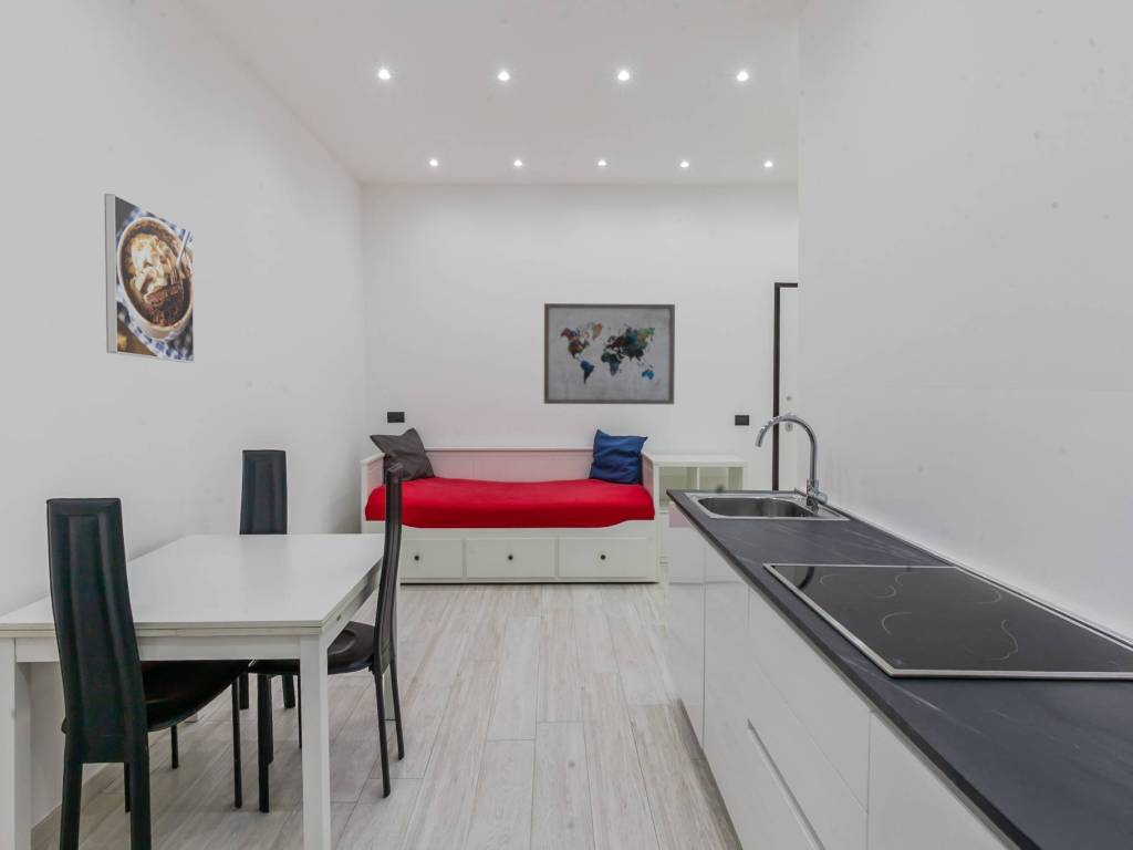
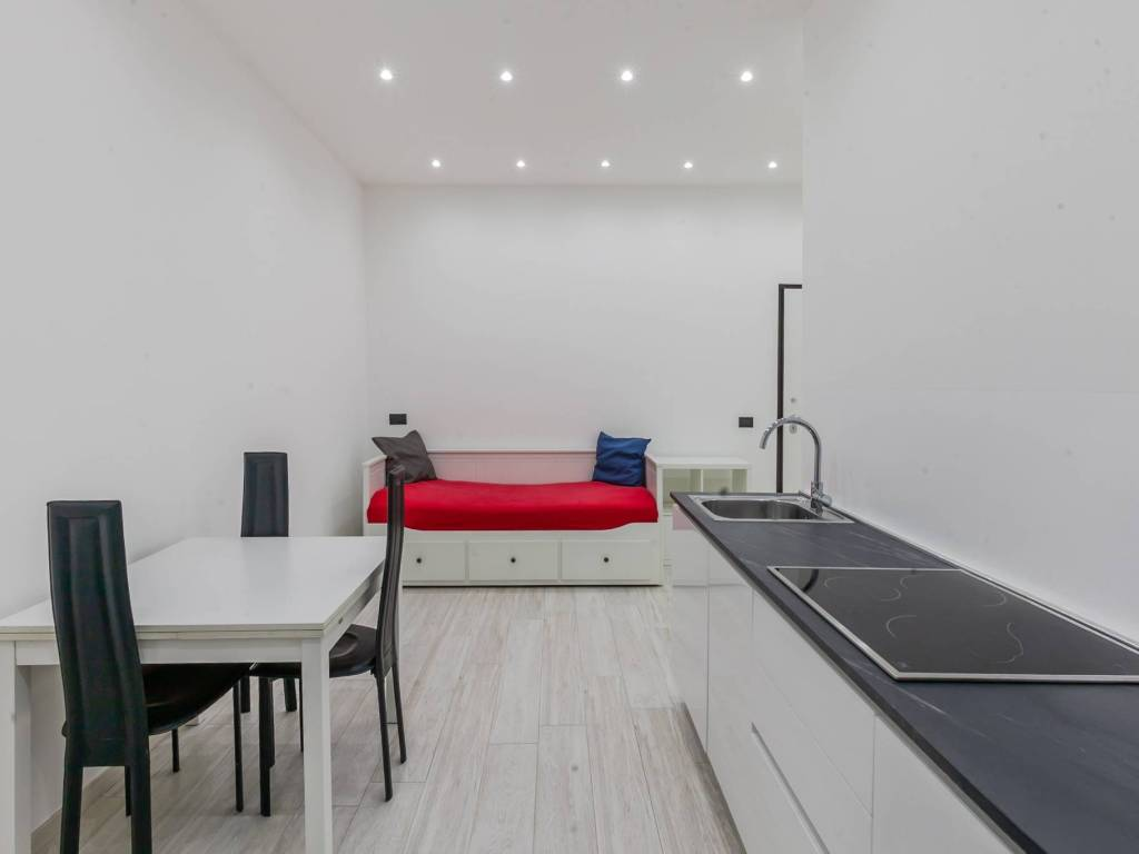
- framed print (154, 287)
- wall art (609, 354)
